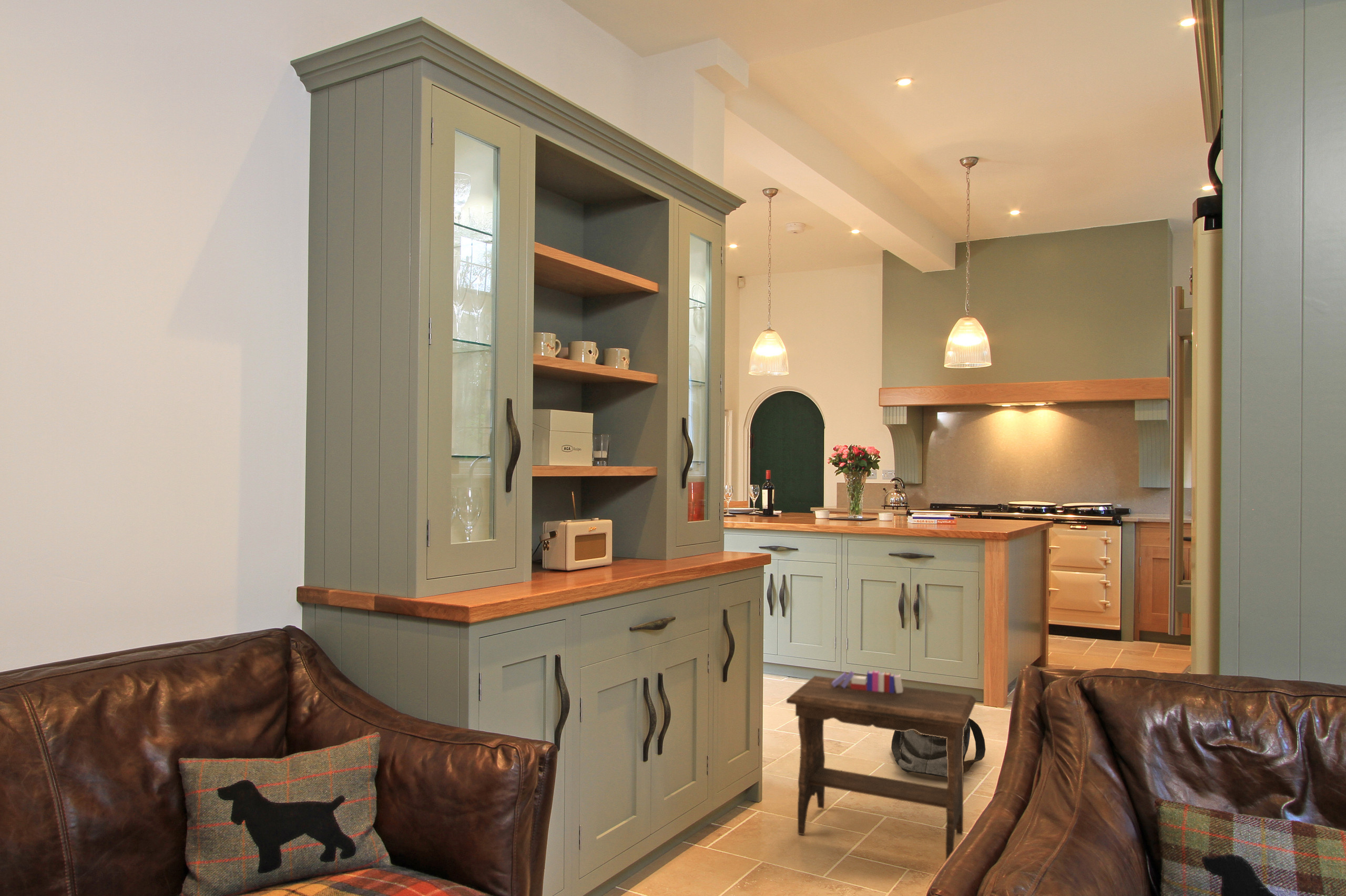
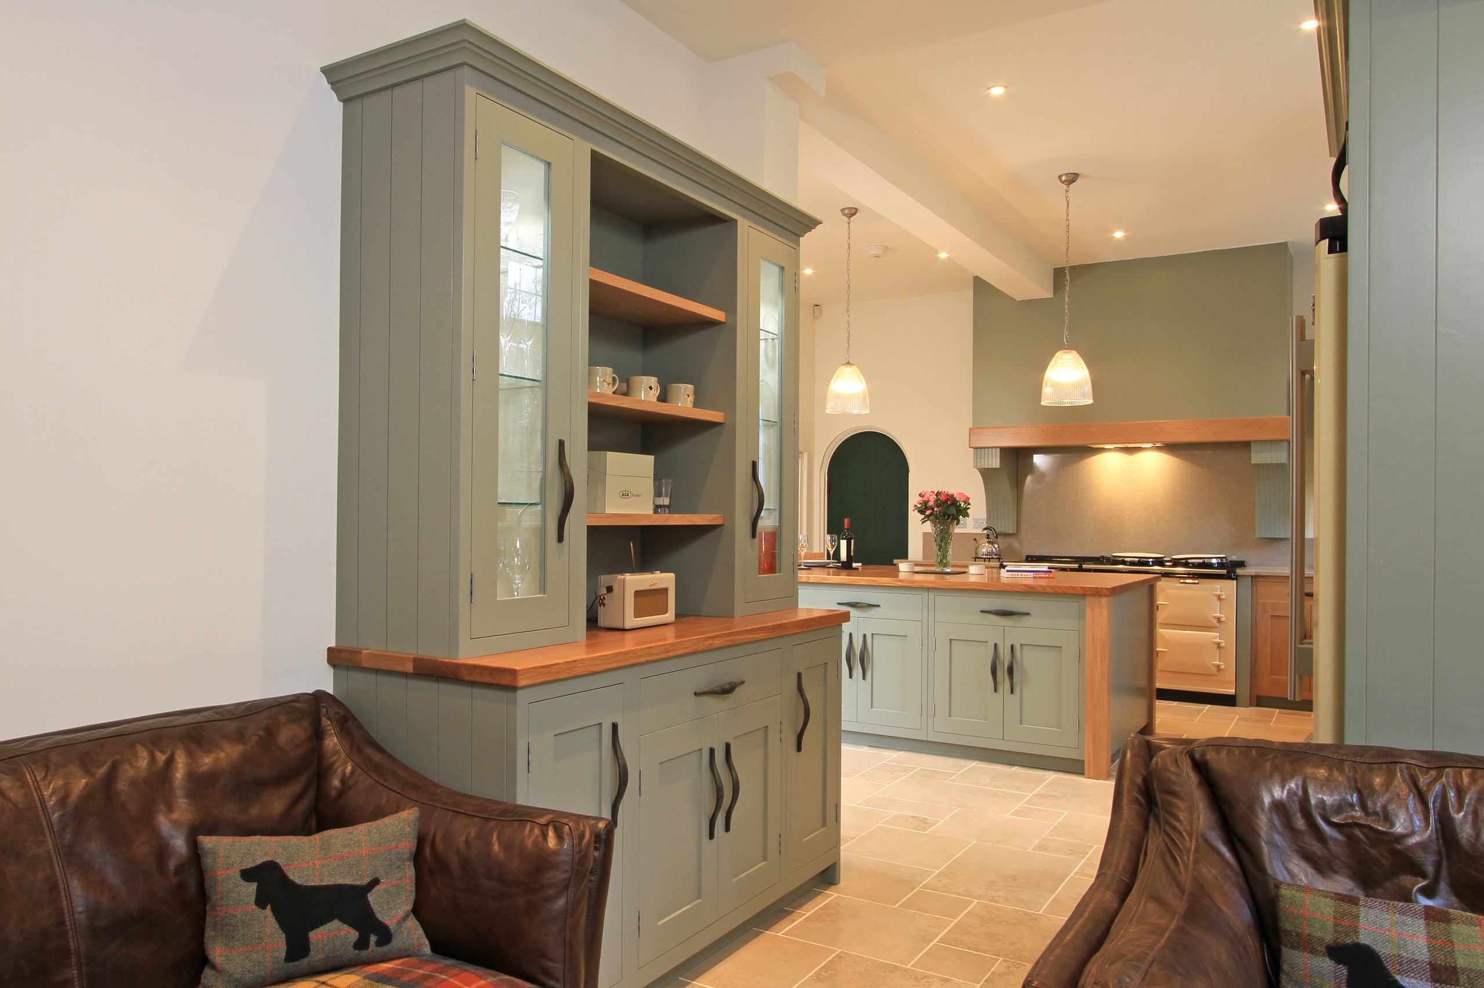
- footstool (879, 777)
- books (867, 679)
- backpack (934, 736)
